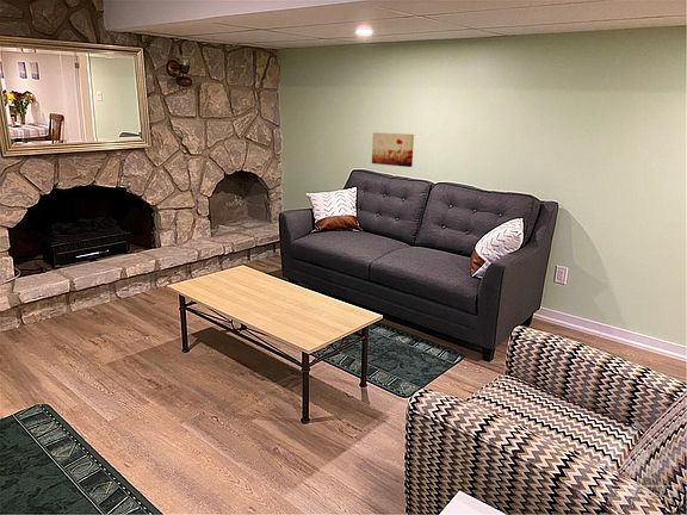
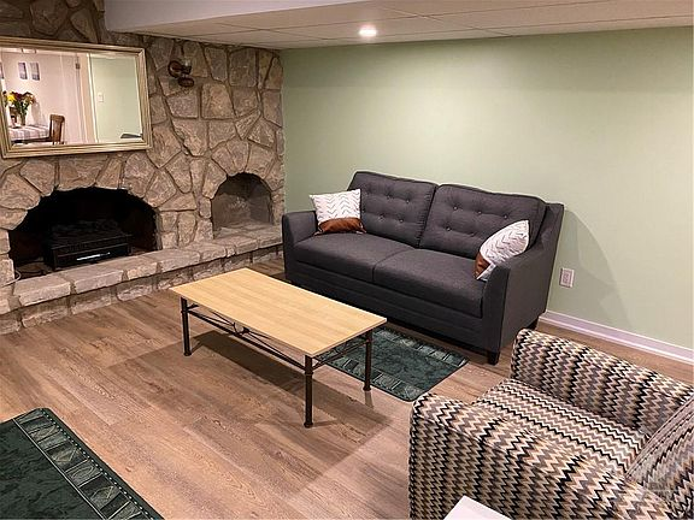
- wall art (391, 149)
